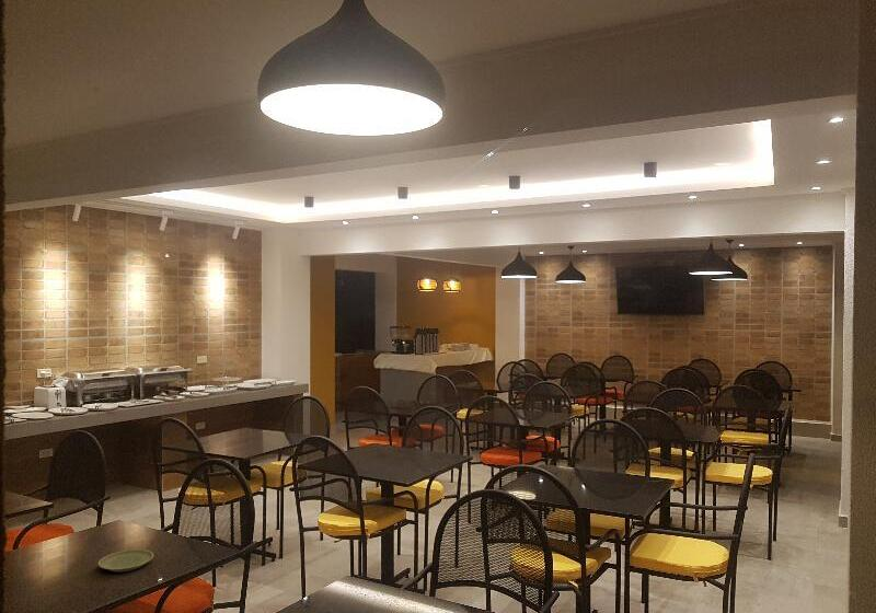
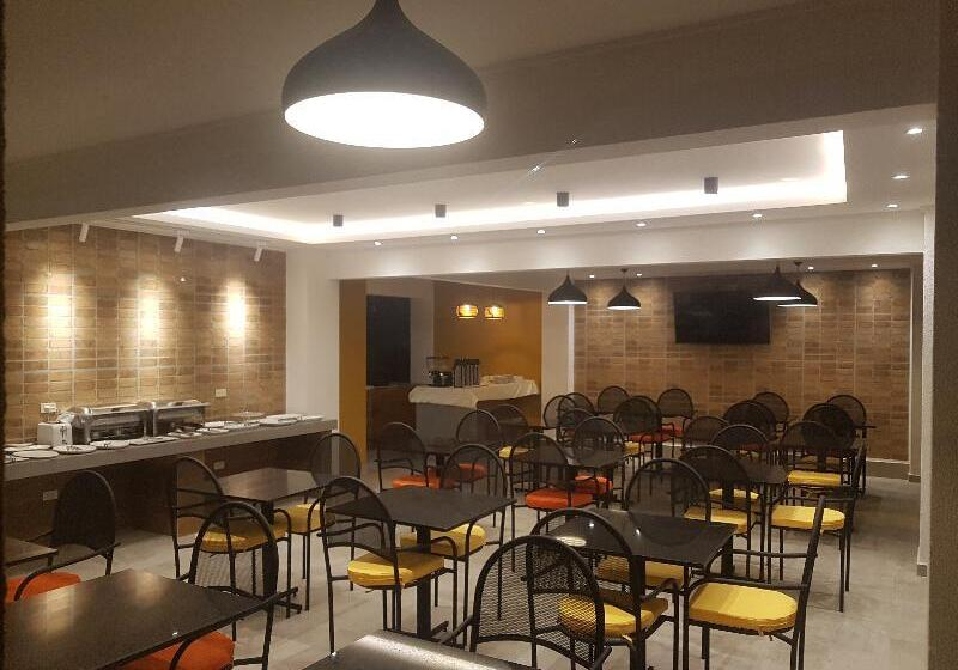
- plate (126, 562)
